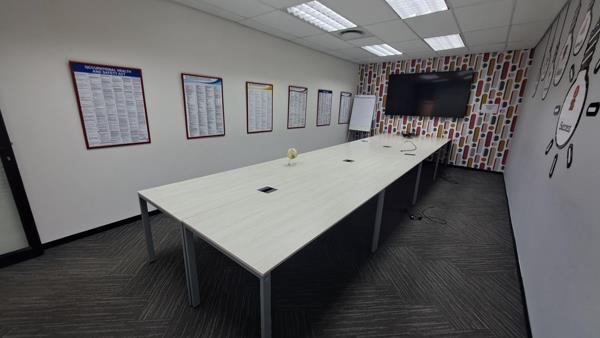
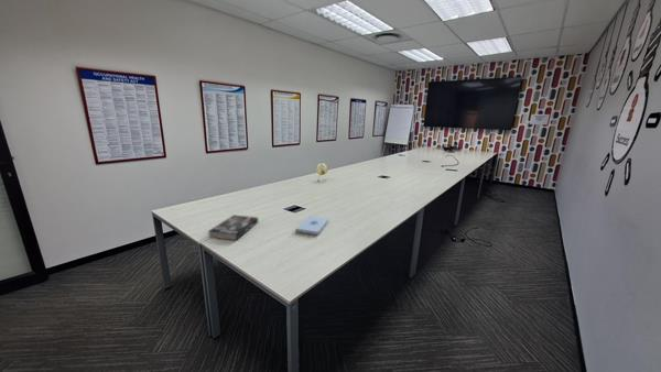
+ book (235, 226)
+ notepad (313, 225)
